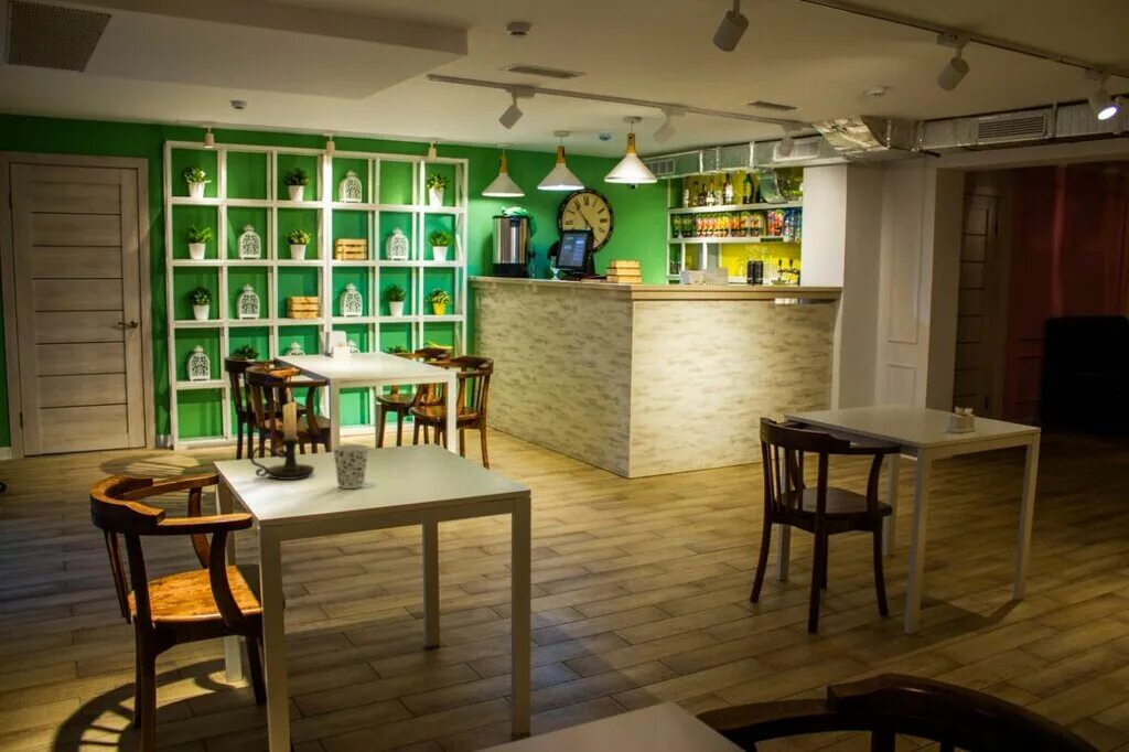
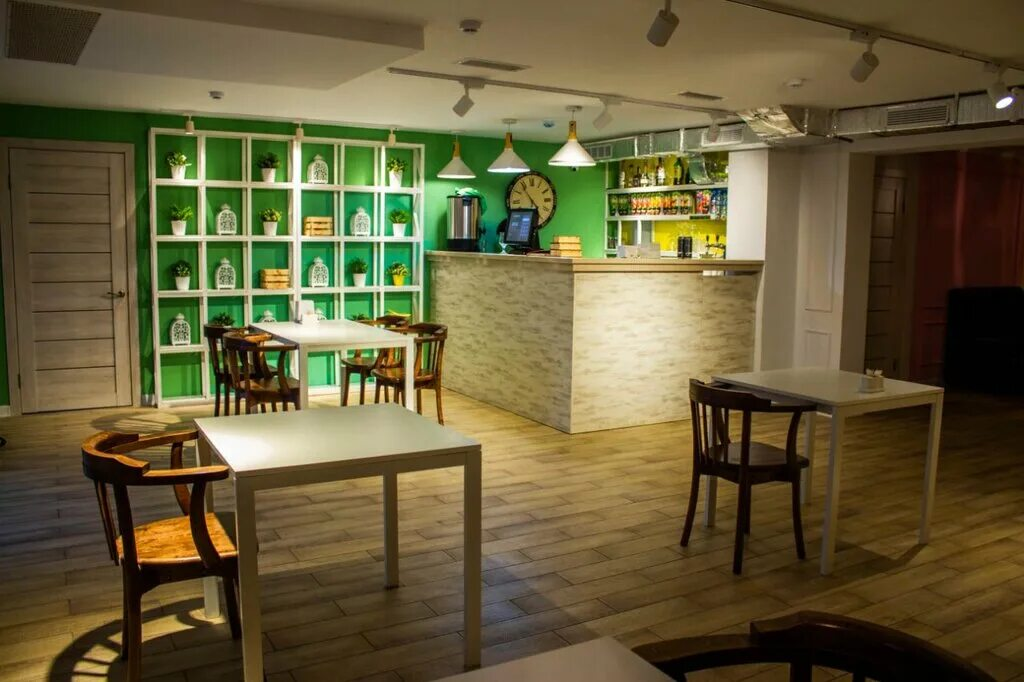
- cup (351, 466)
- candle holder (282, 431)
